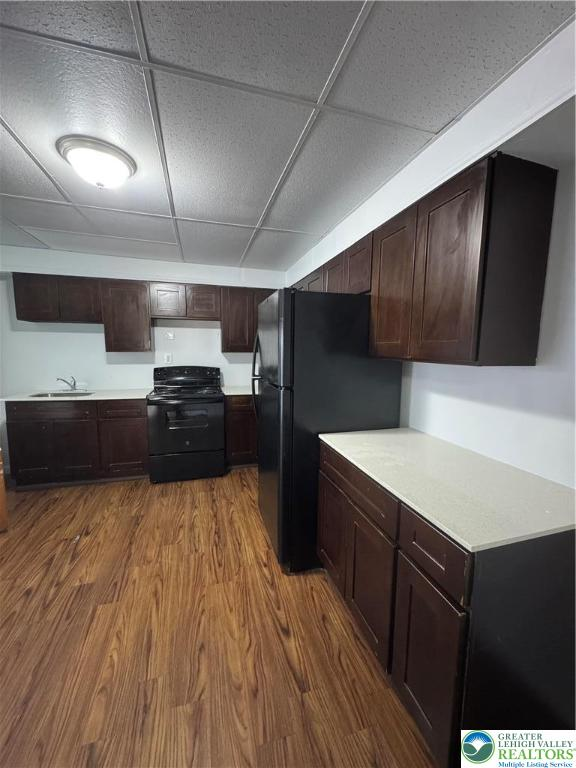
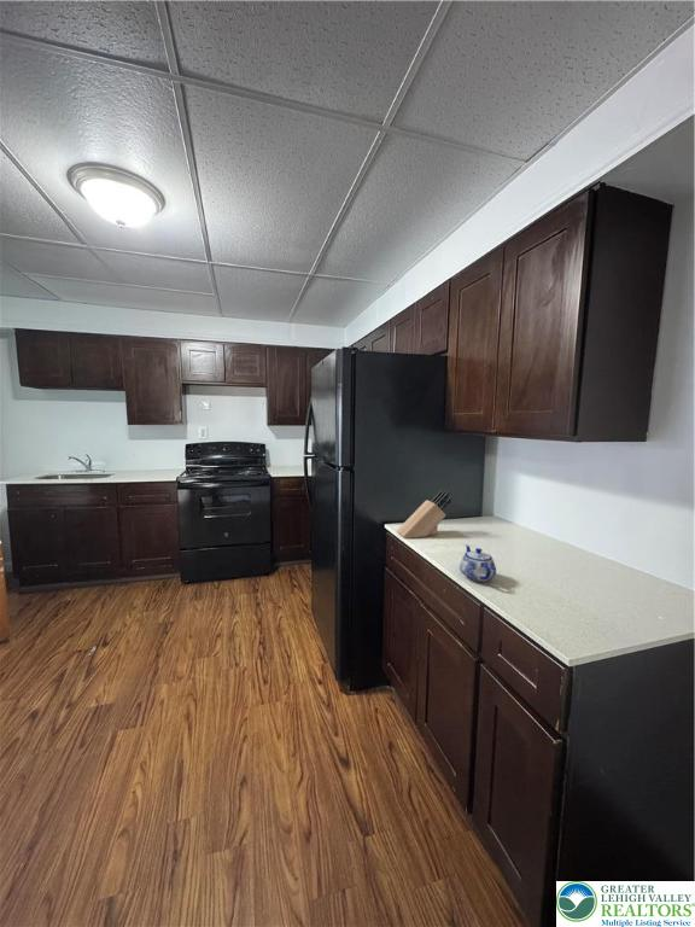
+ teapot (477, 561)
+ knife block (425, 512)
